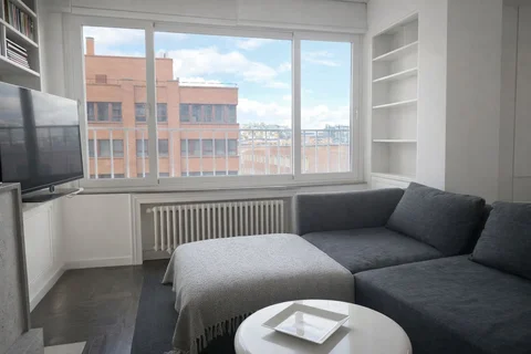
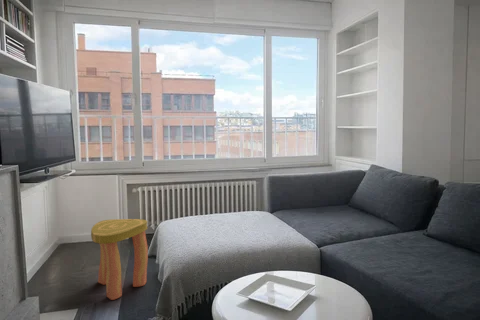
+ stool (117, 255)
